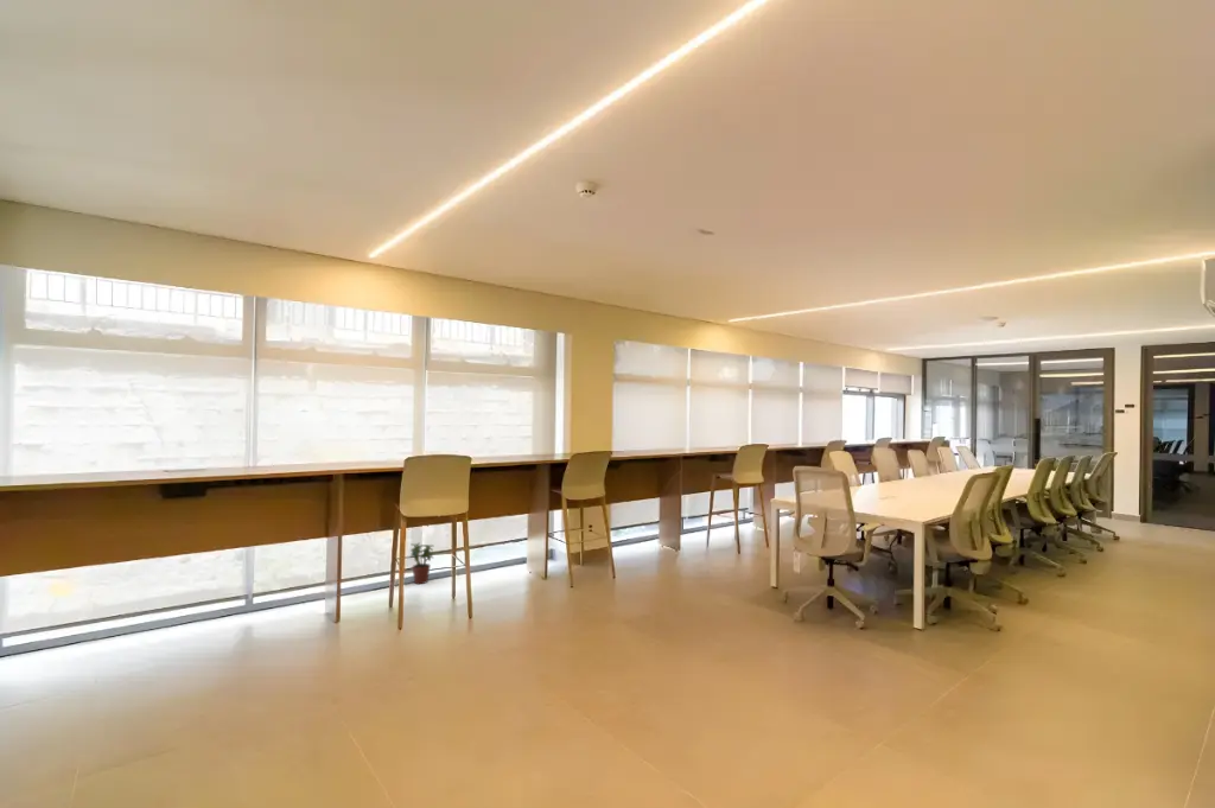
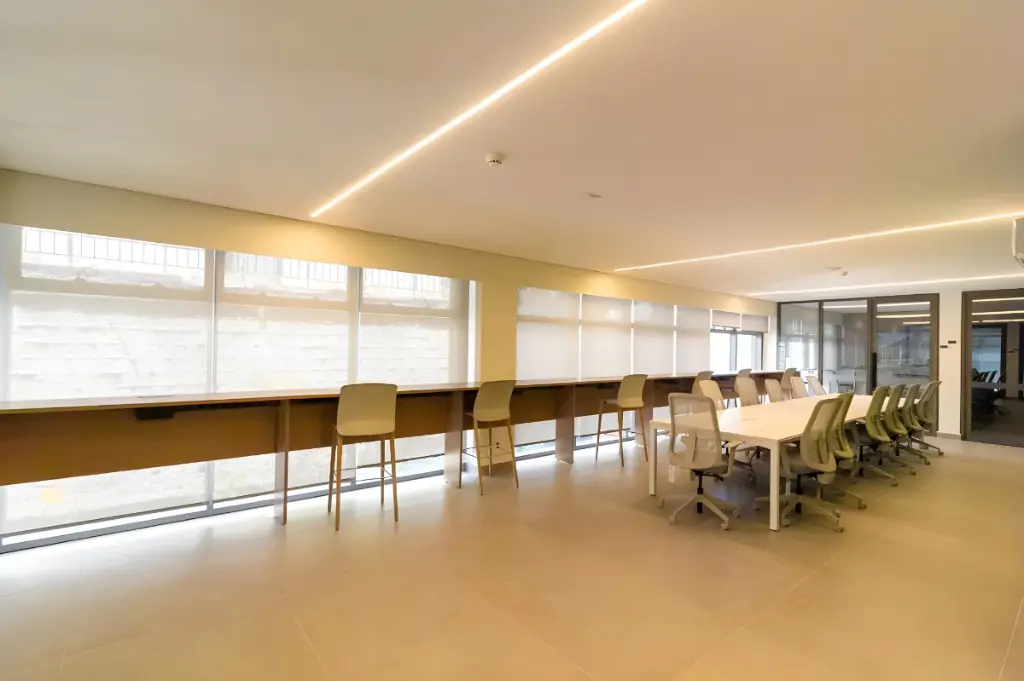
- potted plant (419, 561)
